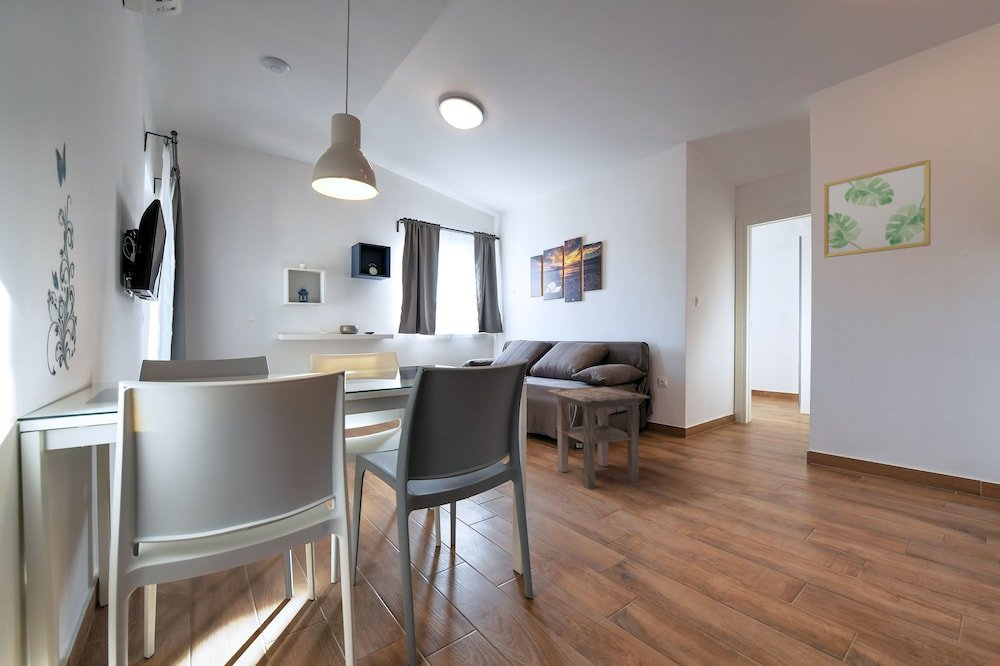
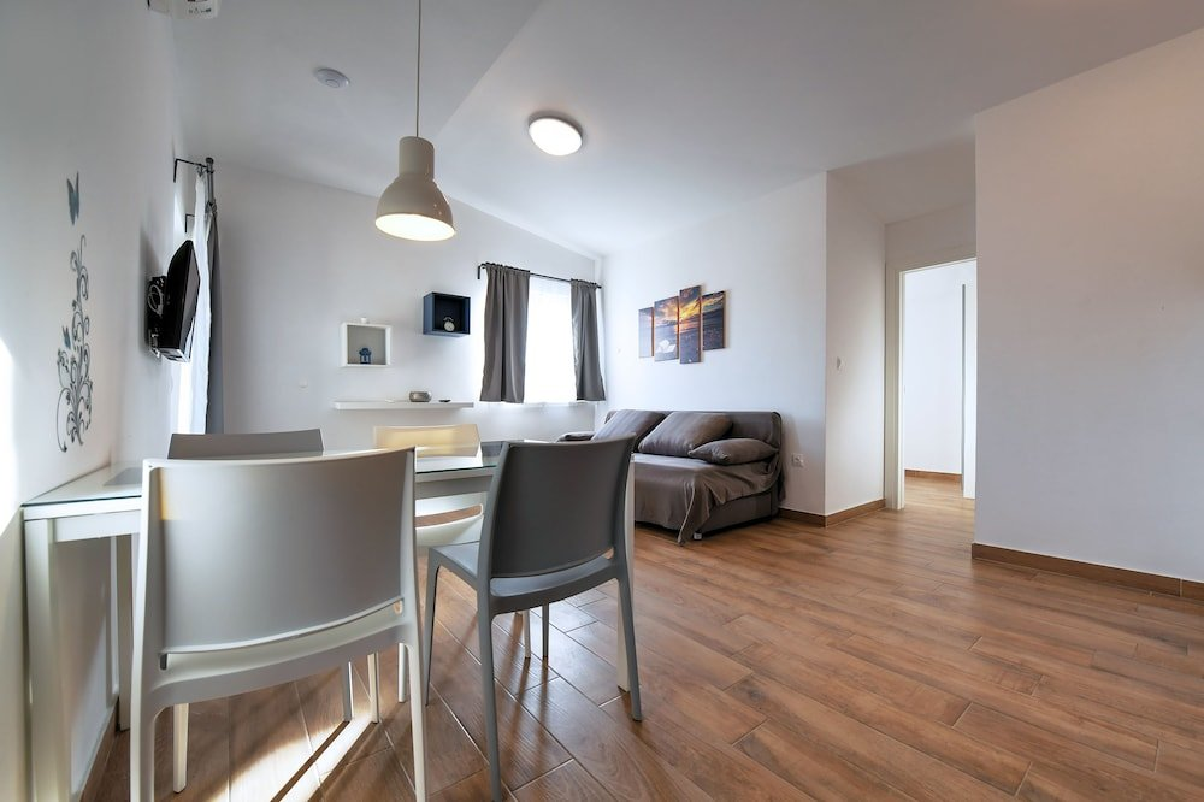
- side table (596, 433)
- wall art (873, 212)
